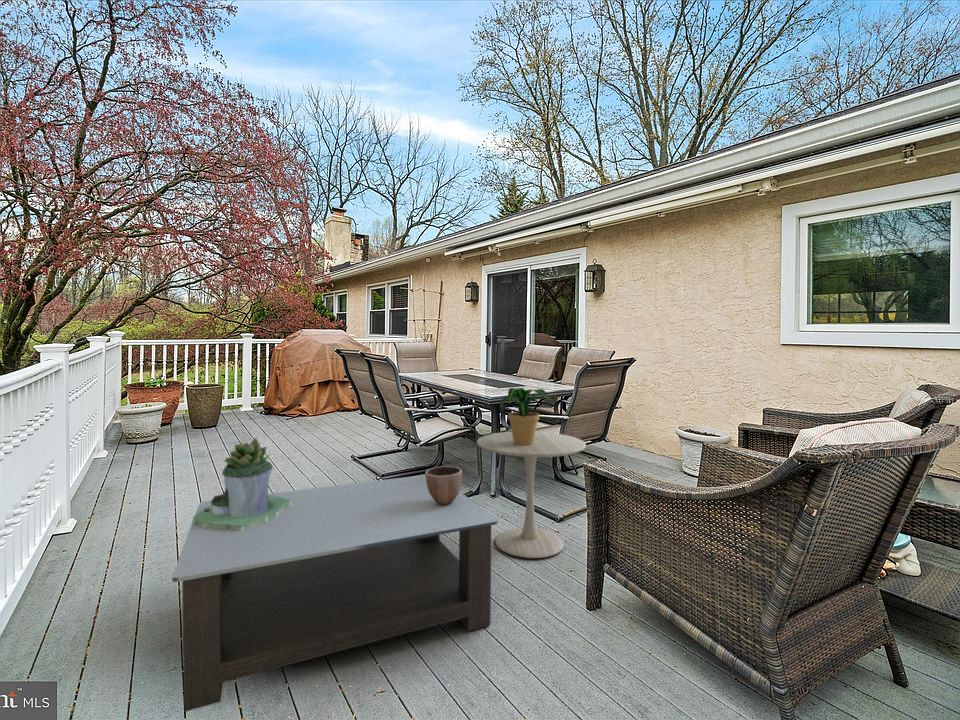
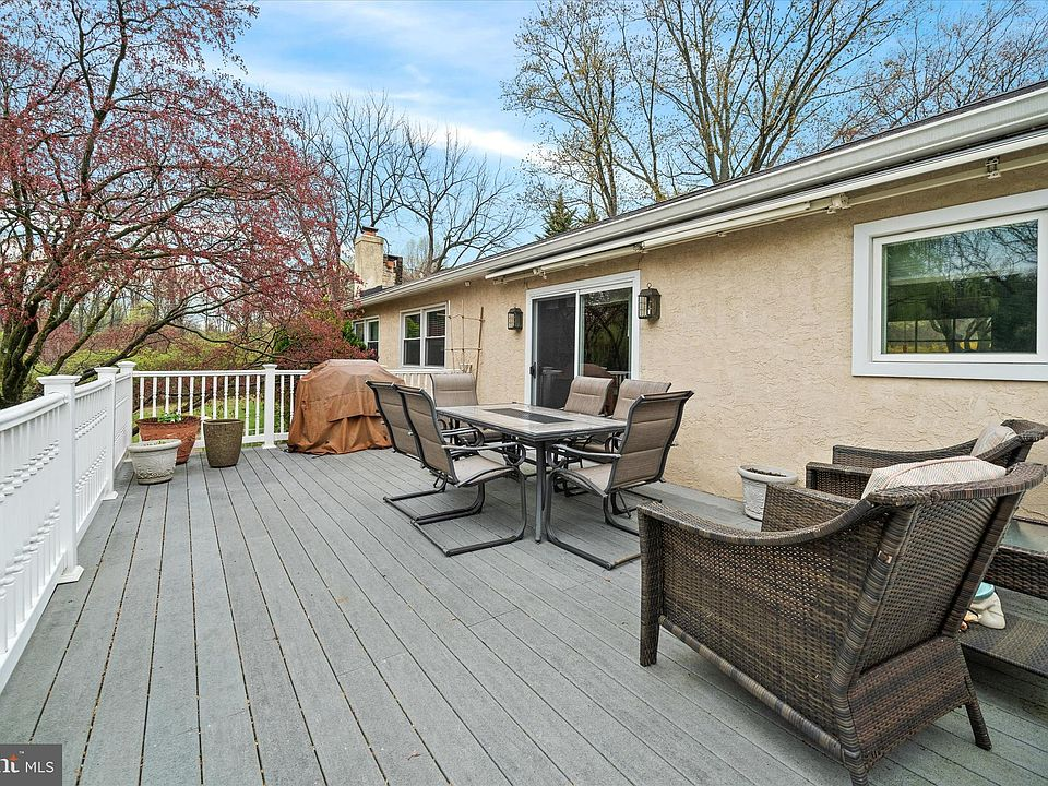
- coffee table (342, 561)
- decorative bowl (443, 486)
- succulent planter (243, 475)
- side table (530, 492)
- potted plant (523, 414)
